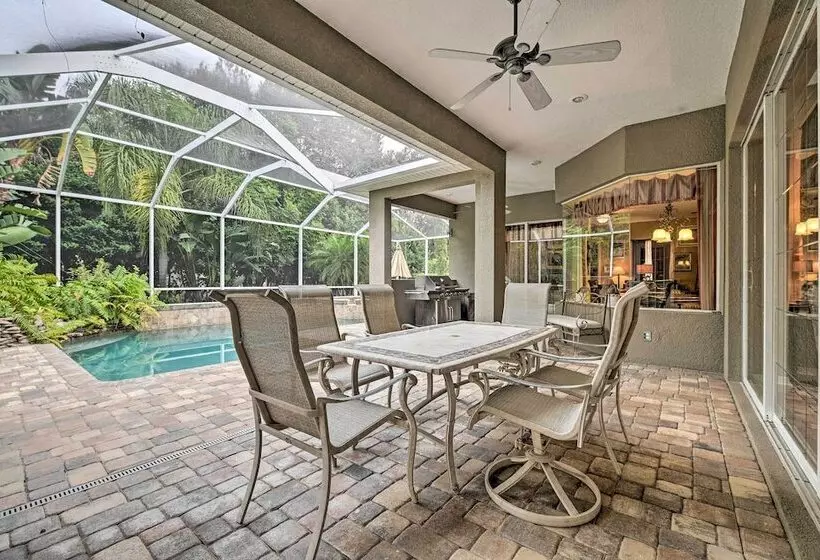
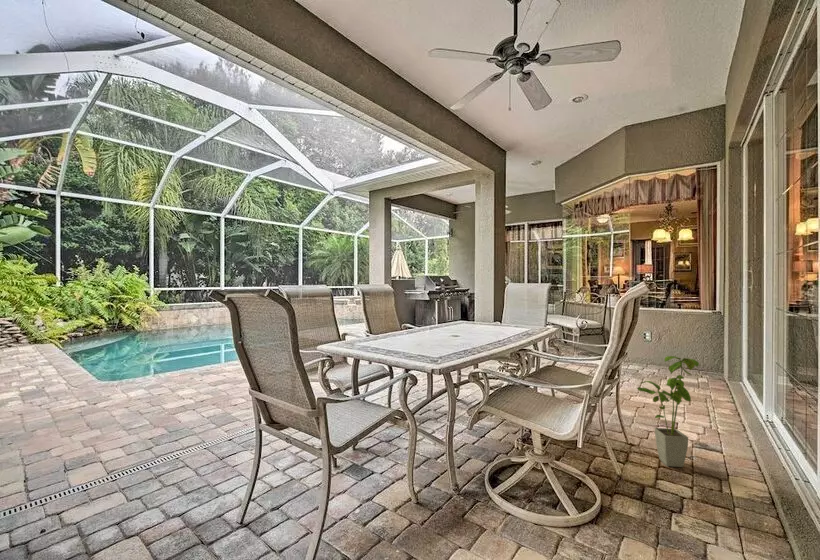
+ house plant (673, 407)
